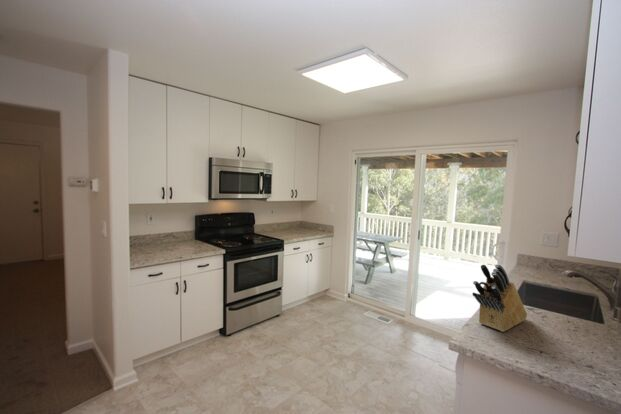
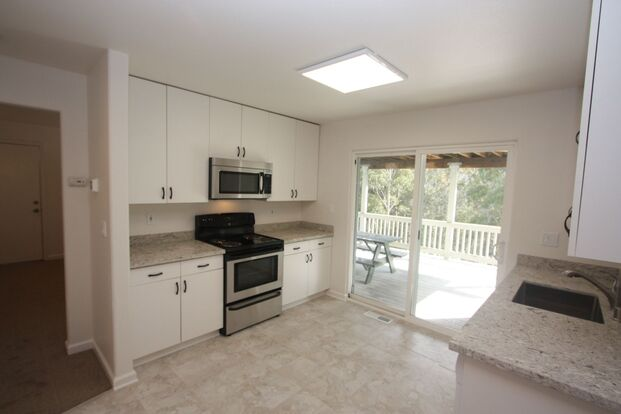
- knife block (500, 292)
